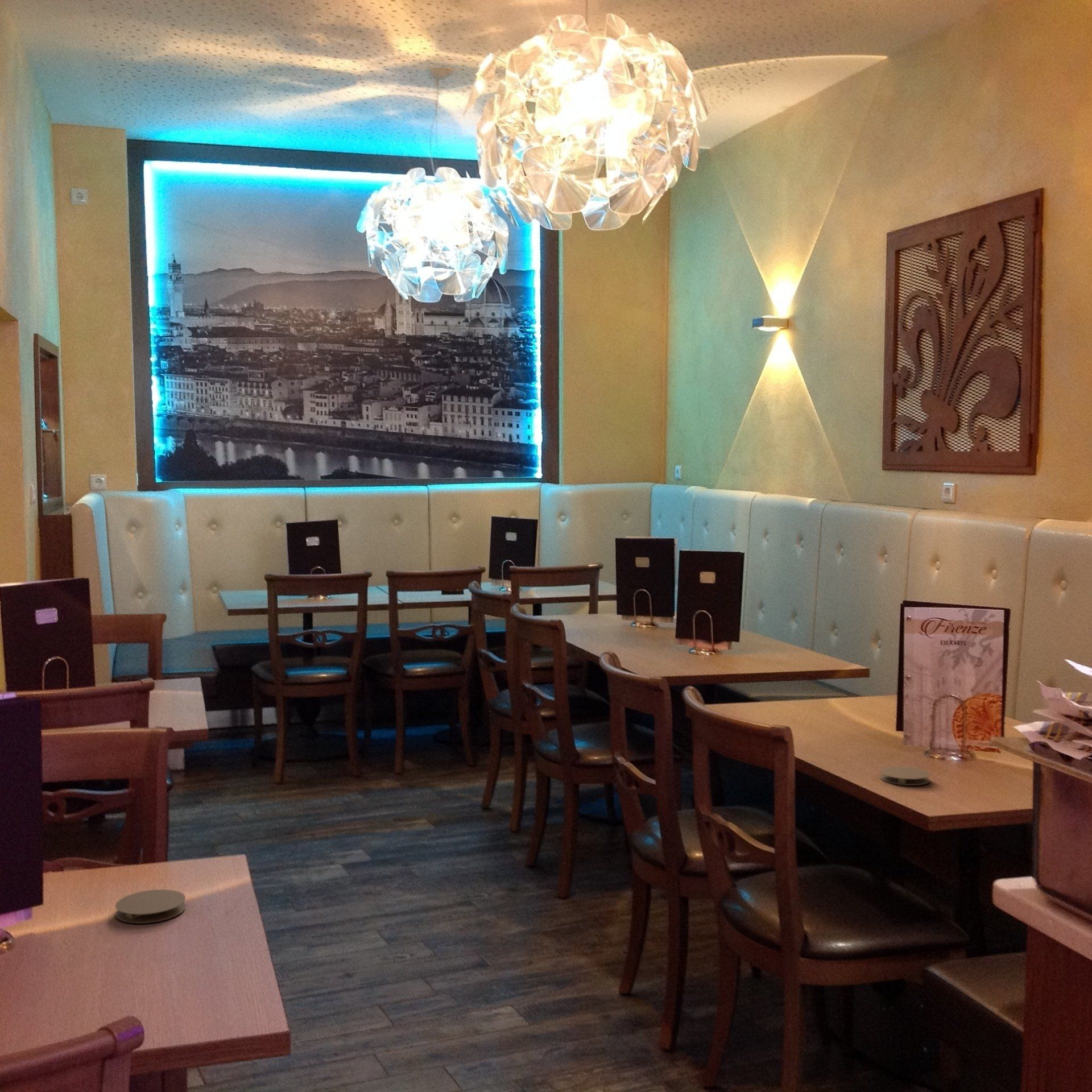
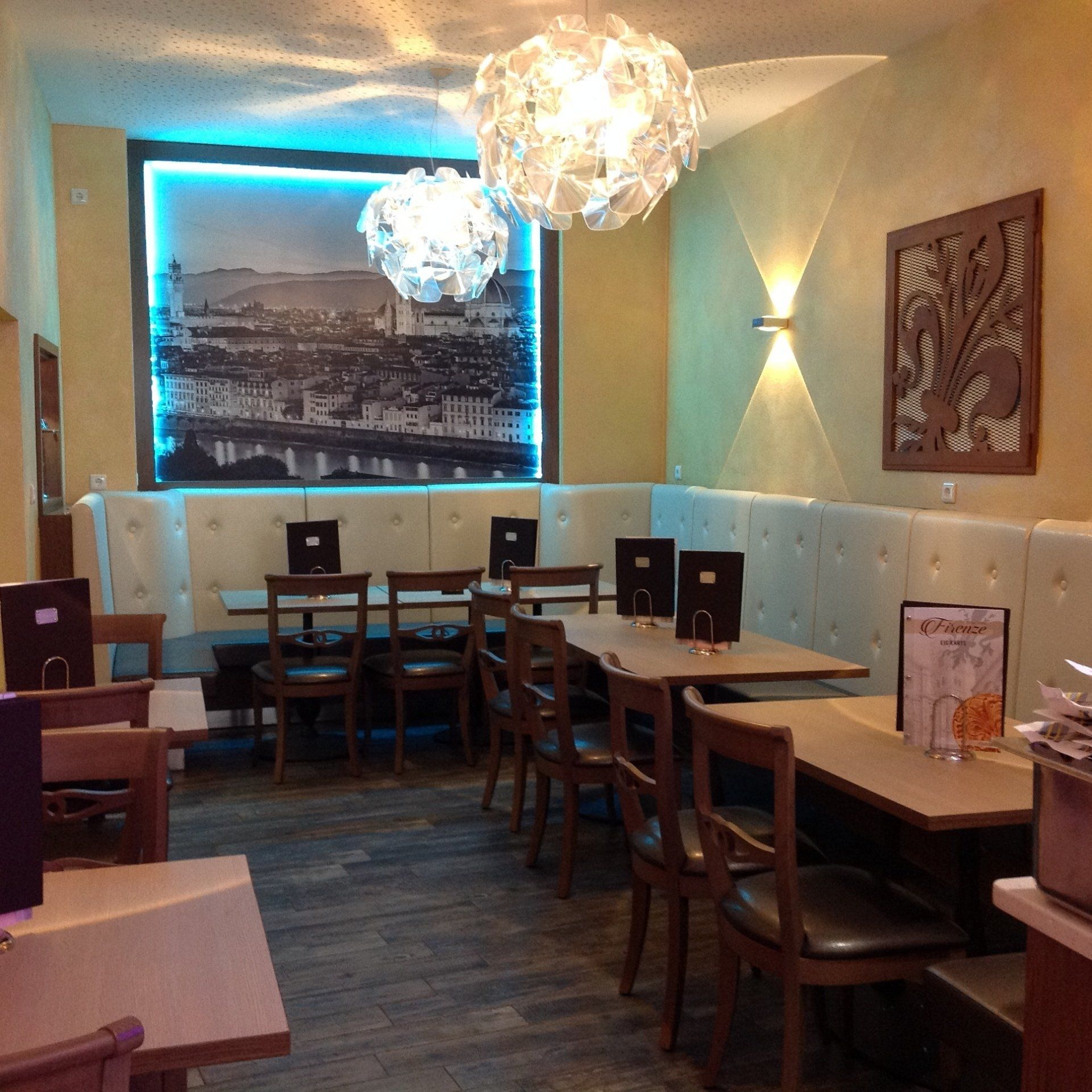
- coaster (151, 905)
- coaster (904, 775)
